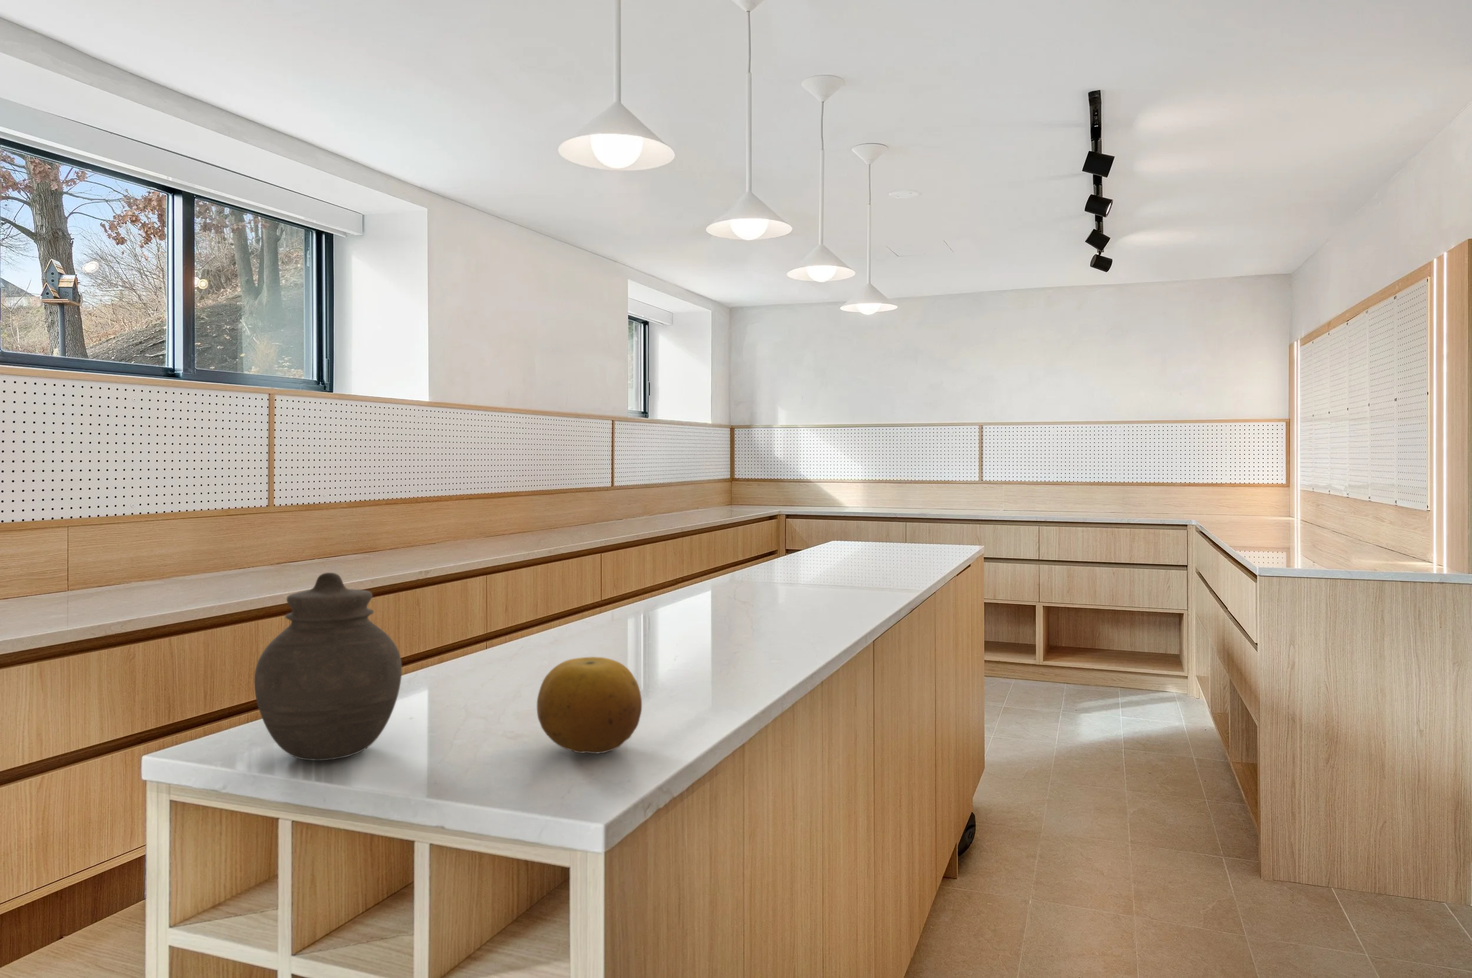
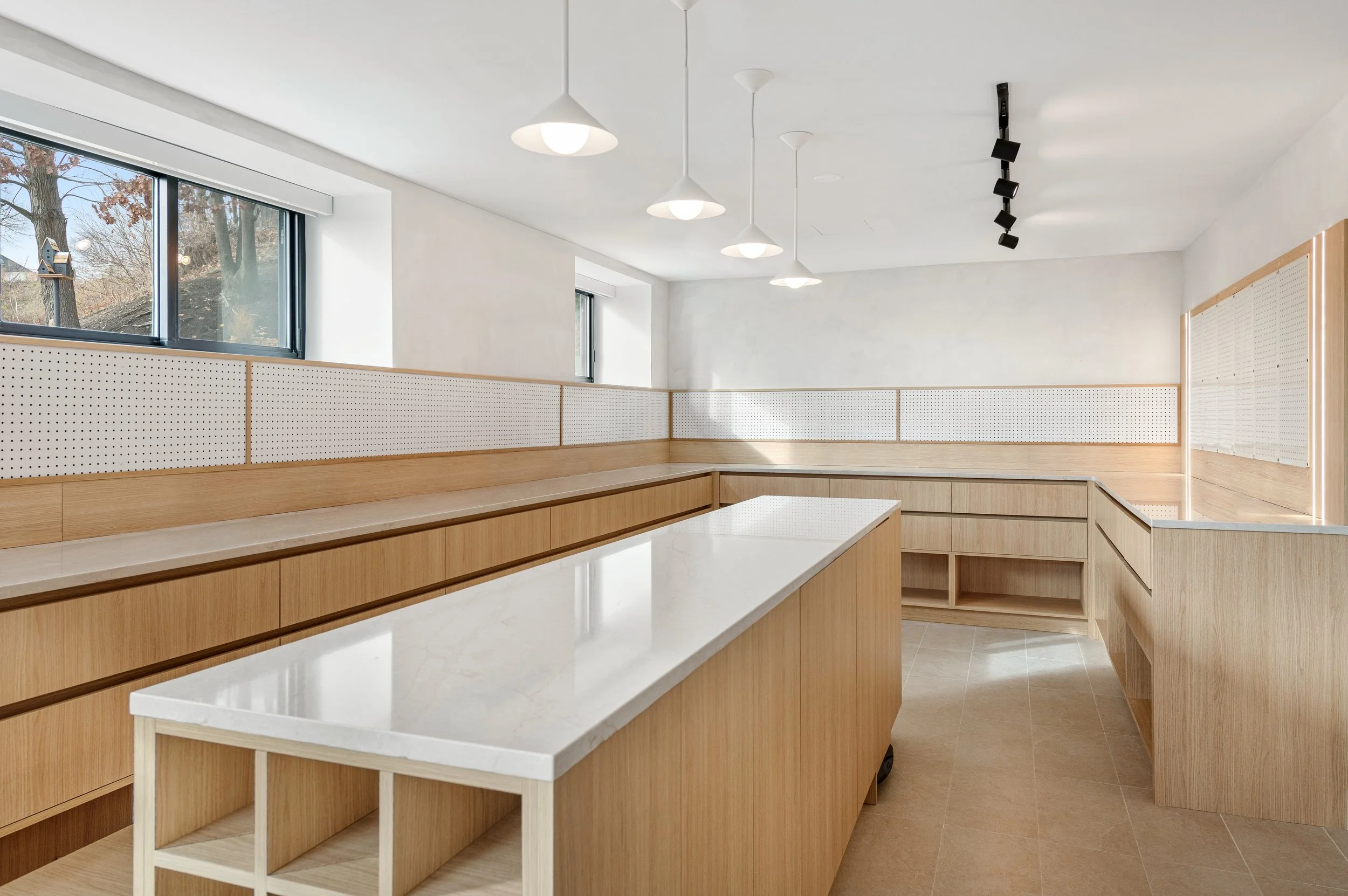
- fruit (590, 704)
- jar (330, 661)
